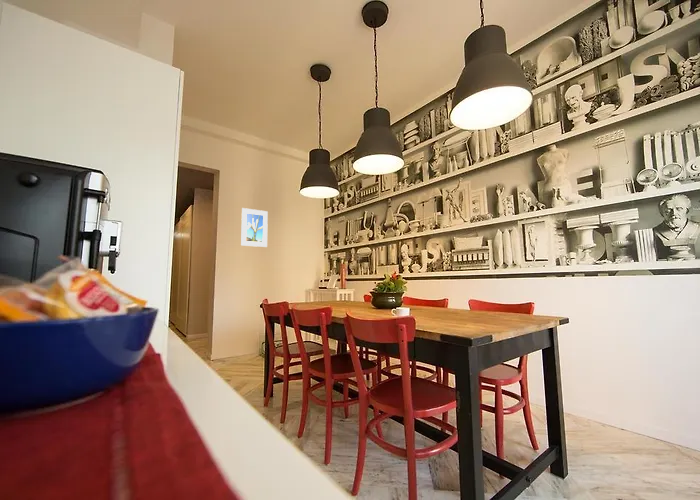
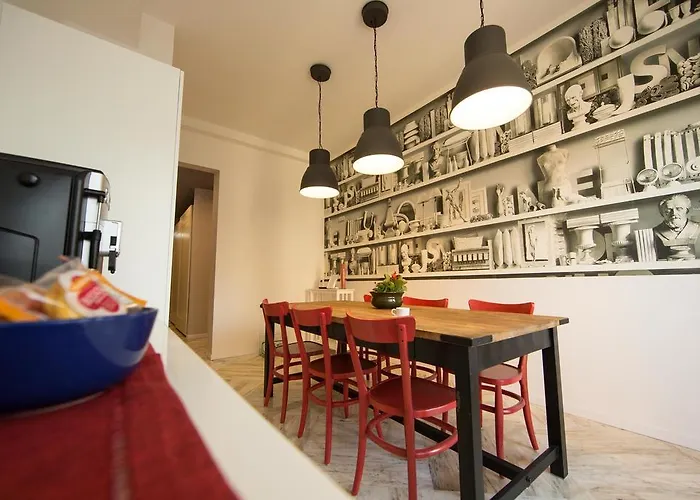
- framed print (254, 227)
